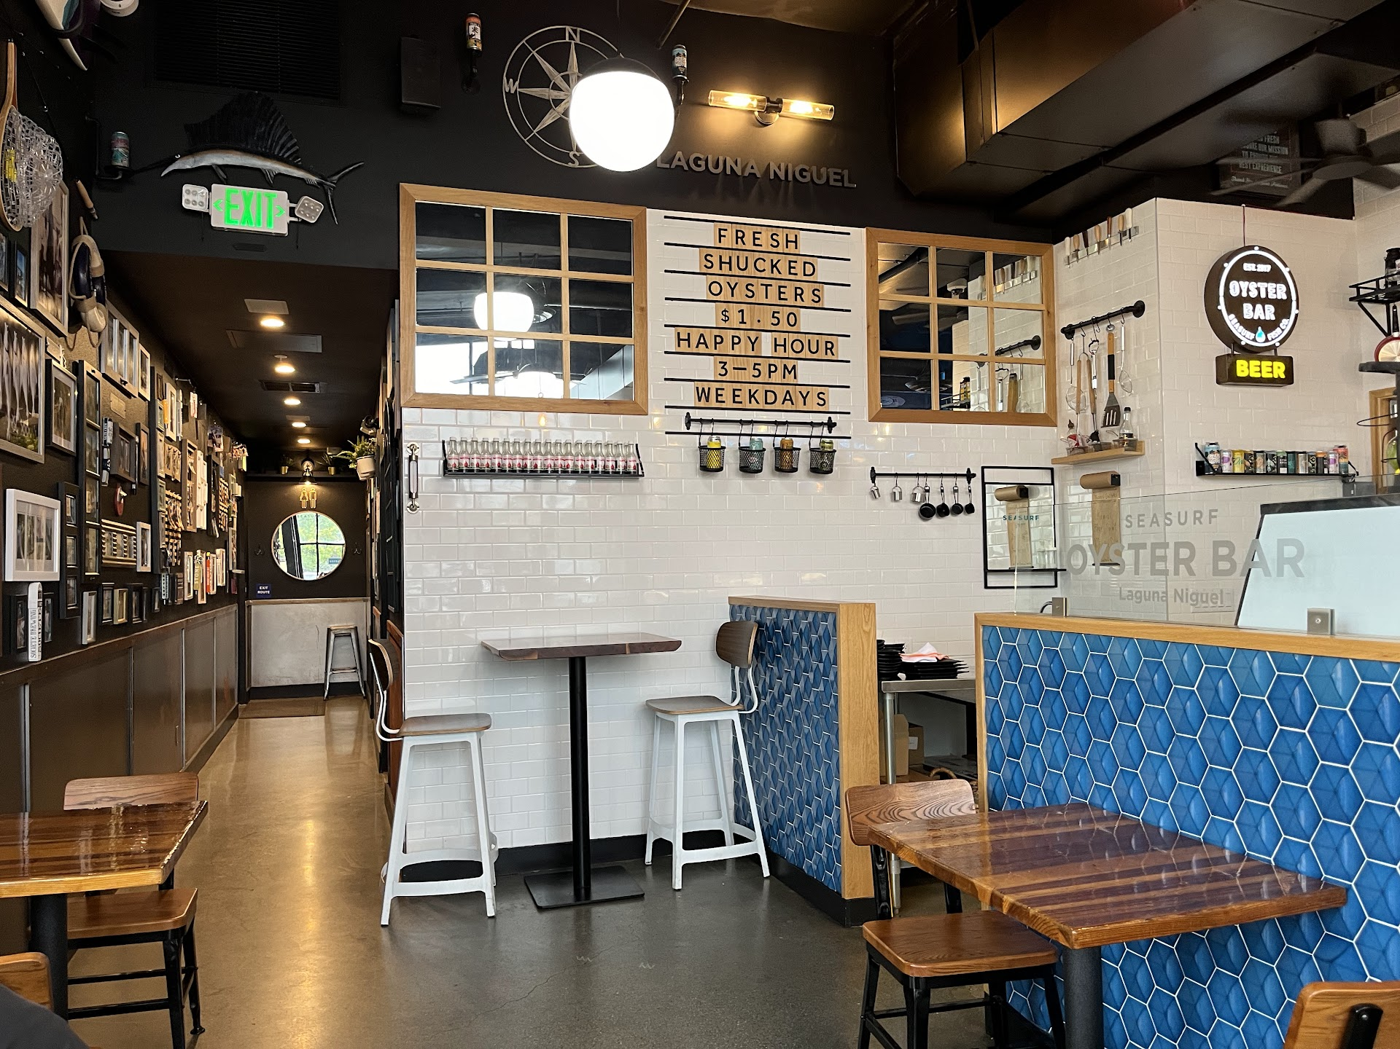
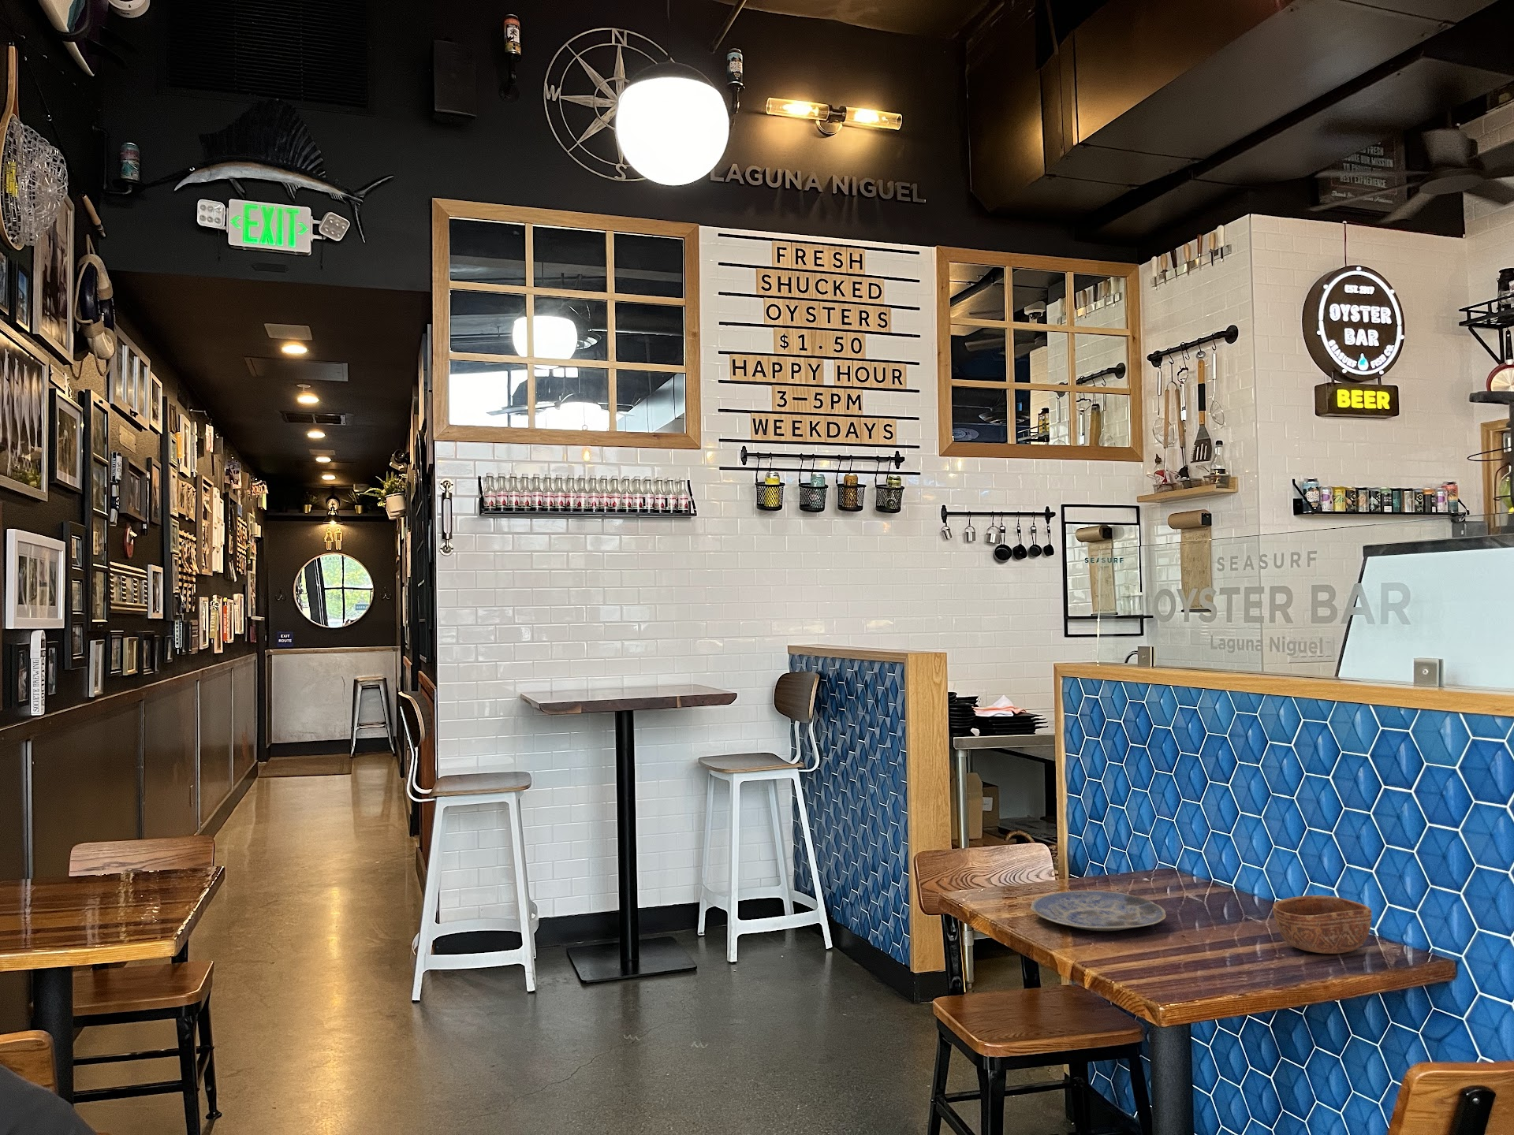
+ bowl (1322, 925)
+ plate (1097, 913)
